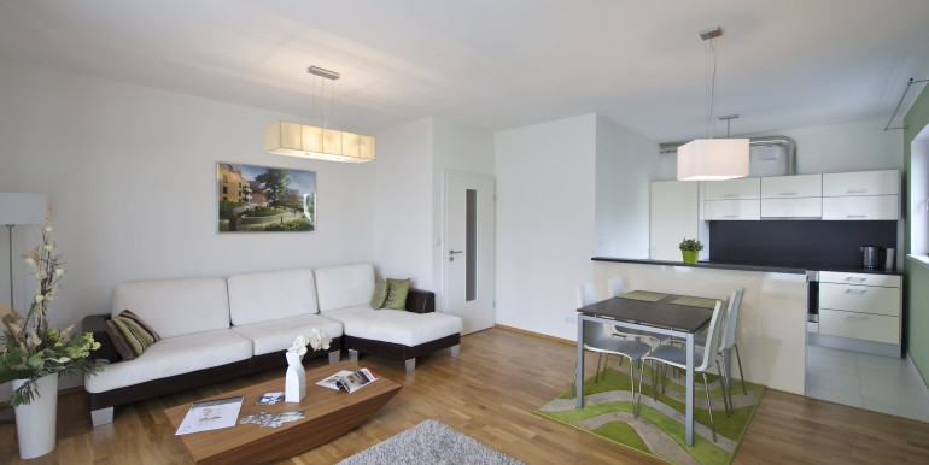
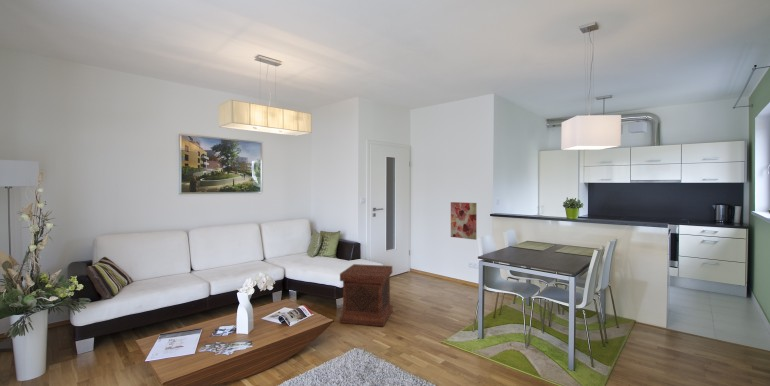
+ wall art (463, 220)
+ side table (367, 293)
